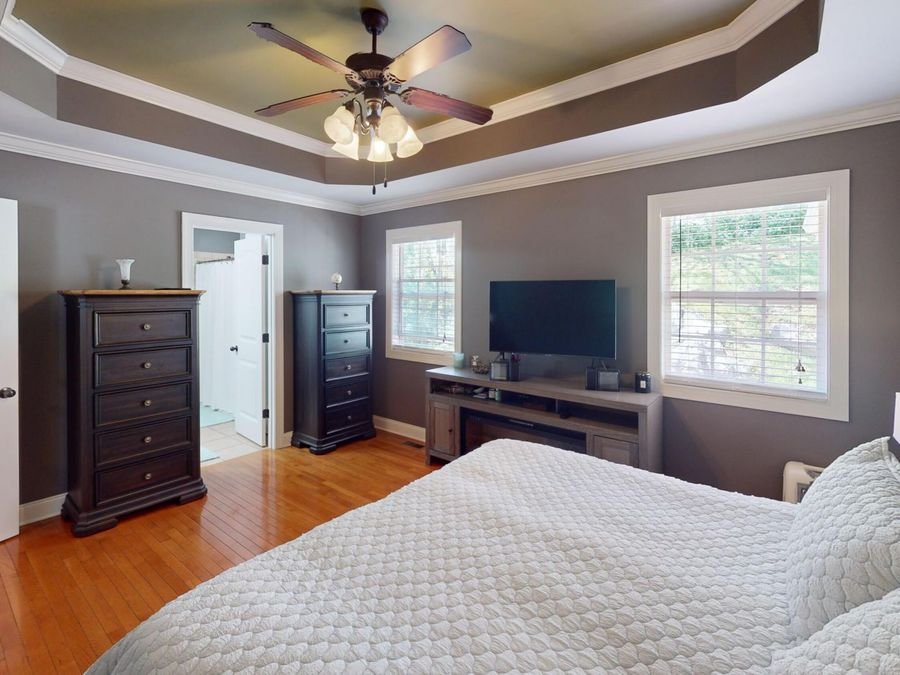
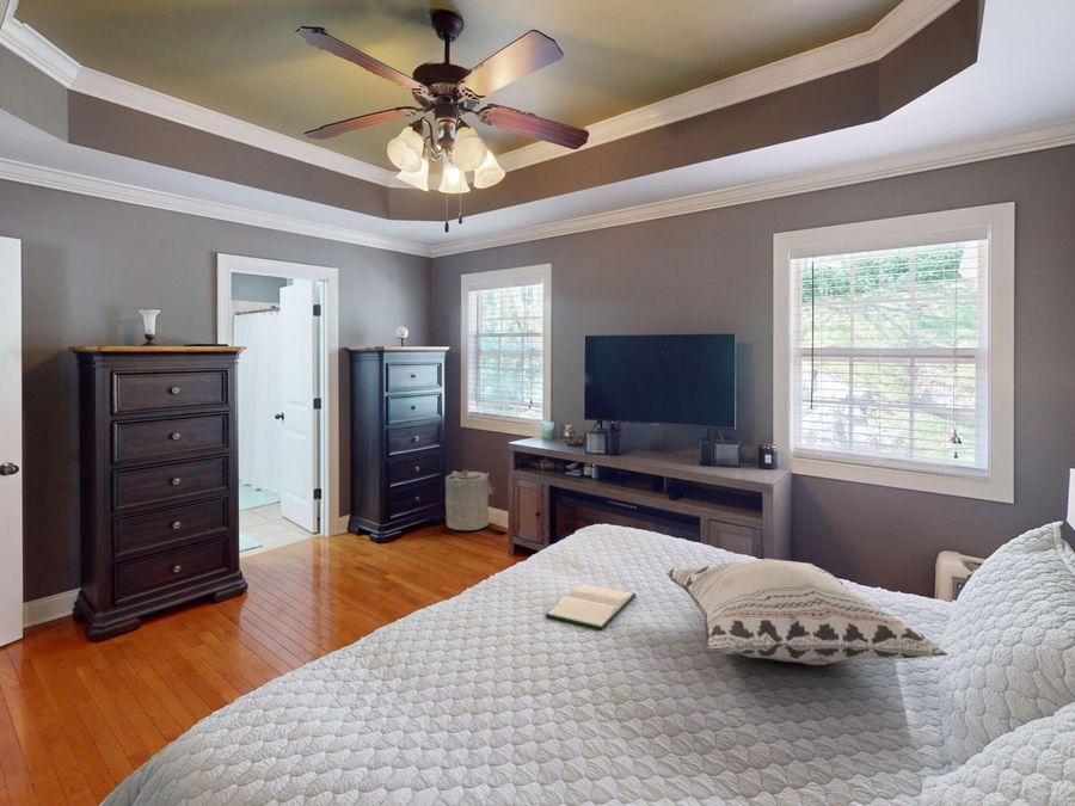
+ hardback book (592, 601)
+ laundry hamper (466, 497)
+ decorative pillow (780, 605)
